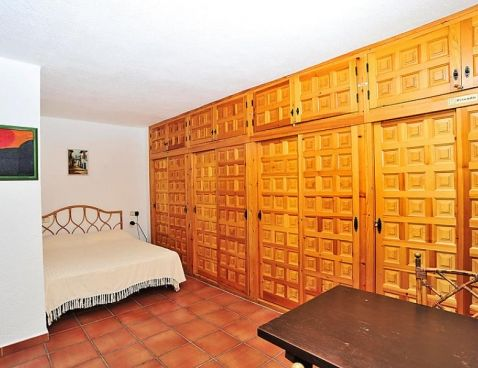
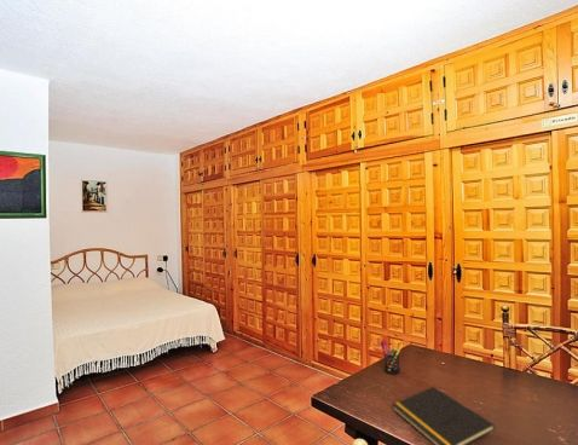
+ pen holder (391, 356)
+ notepad (439, 416)
